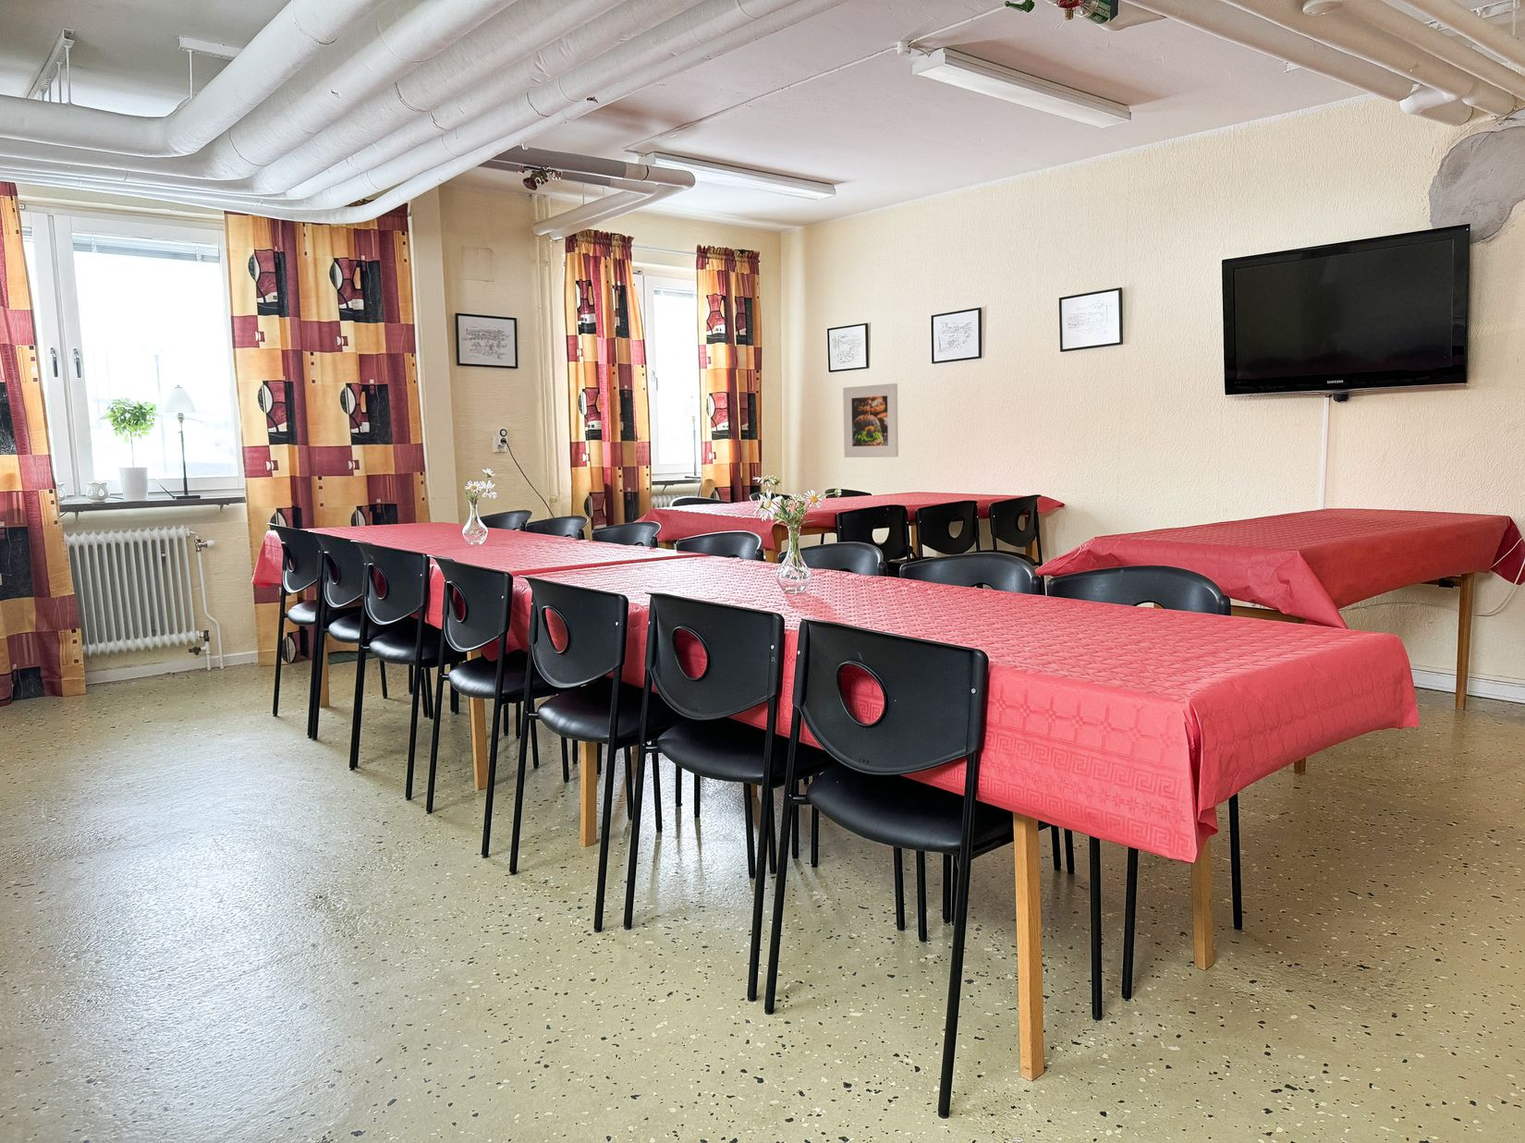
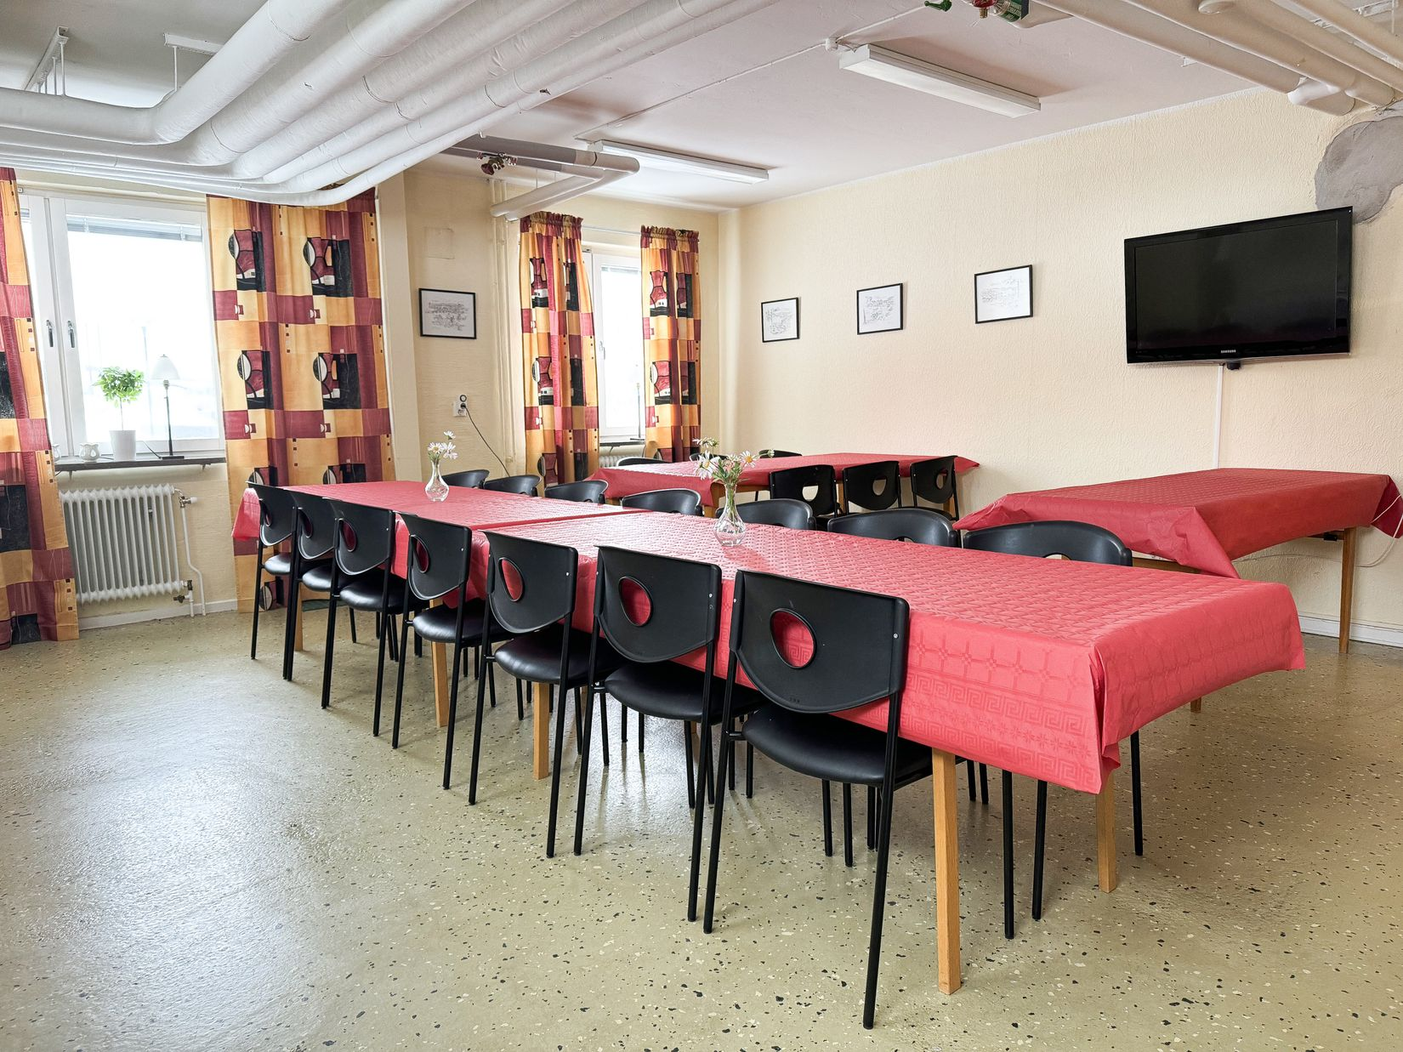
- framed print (869, 421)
